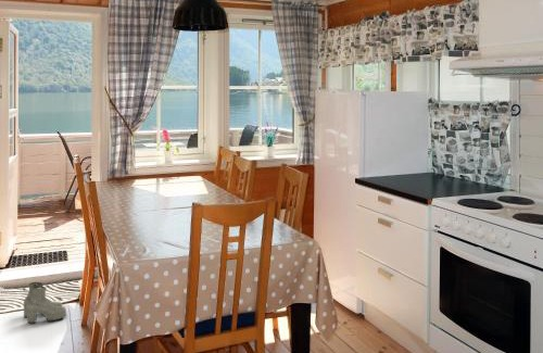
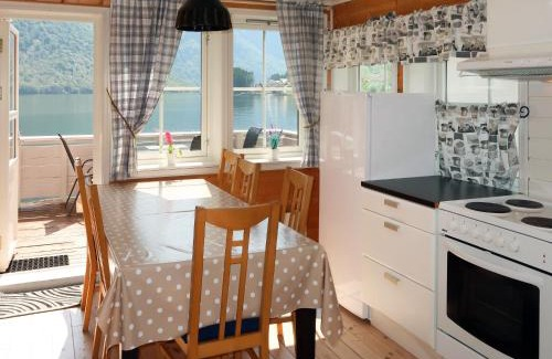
- boots (45, 300)
